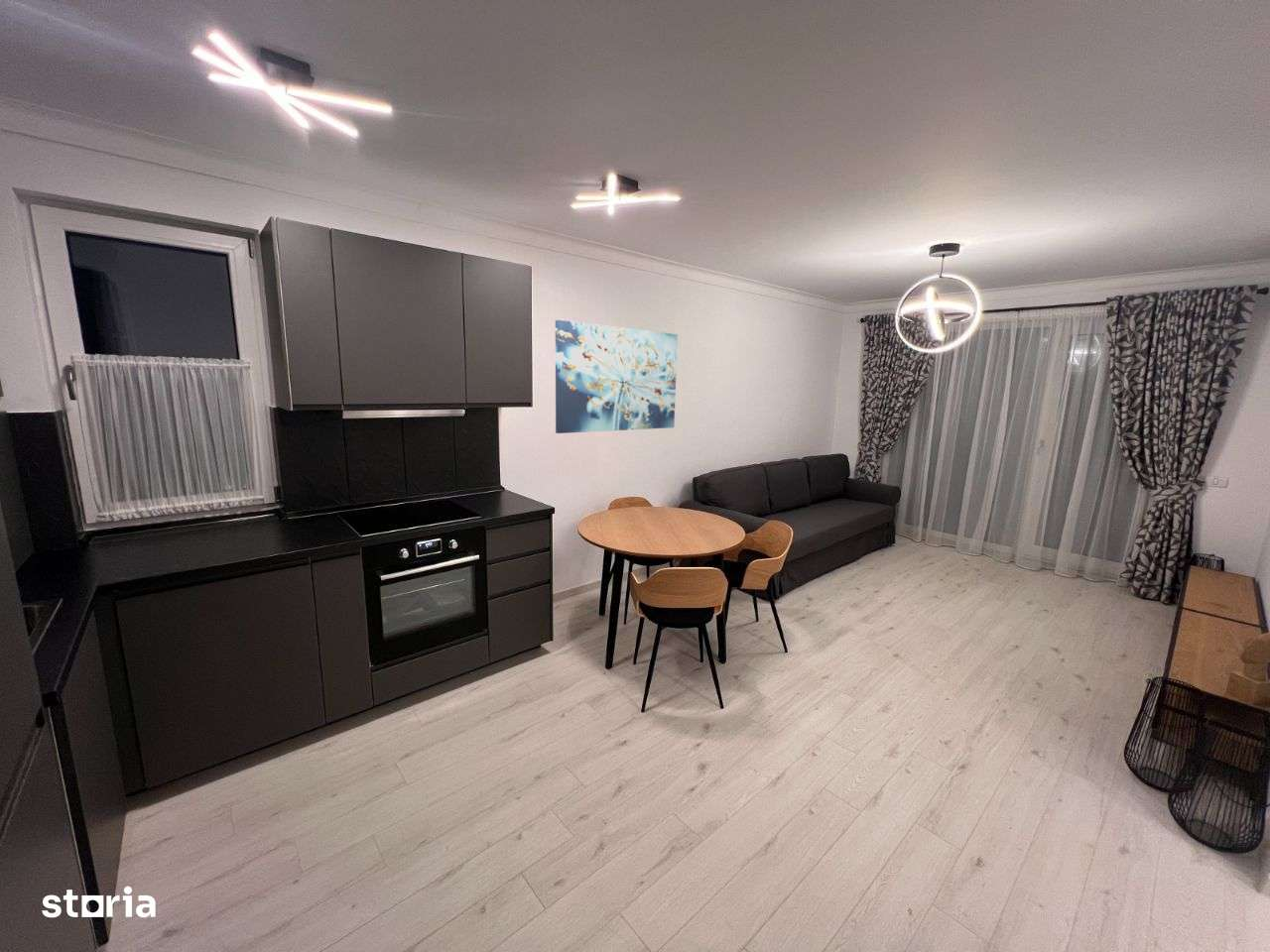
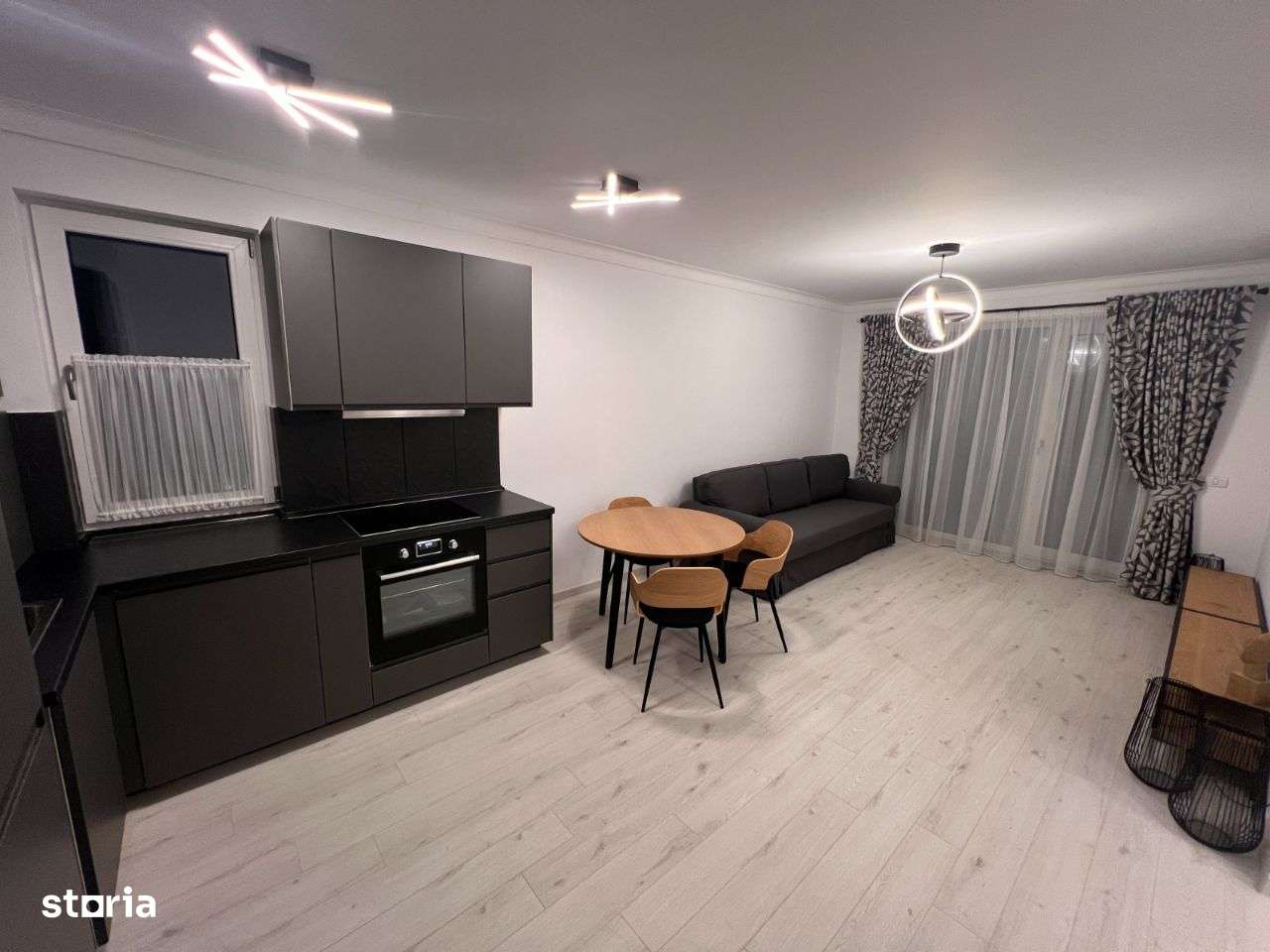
- wall art (621, 380)
